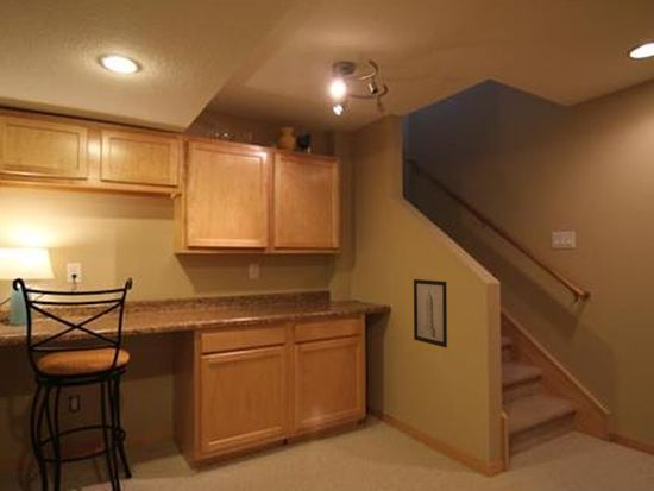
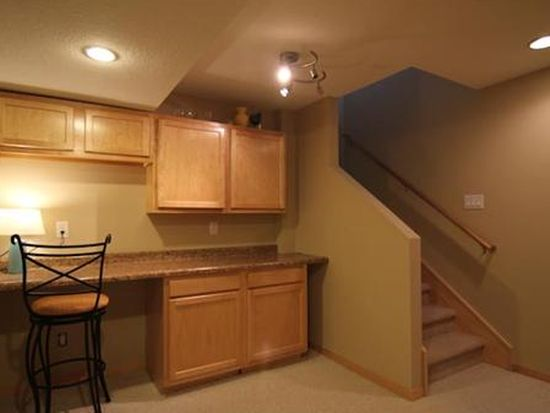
- wall art (429, 311)
